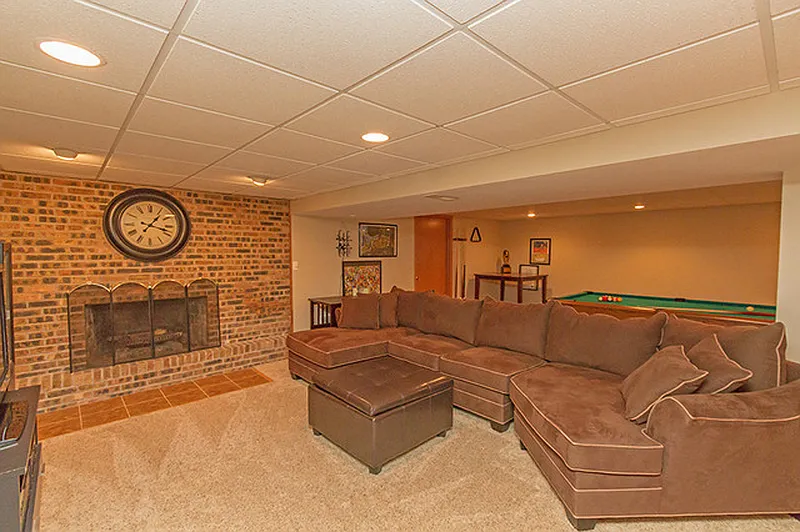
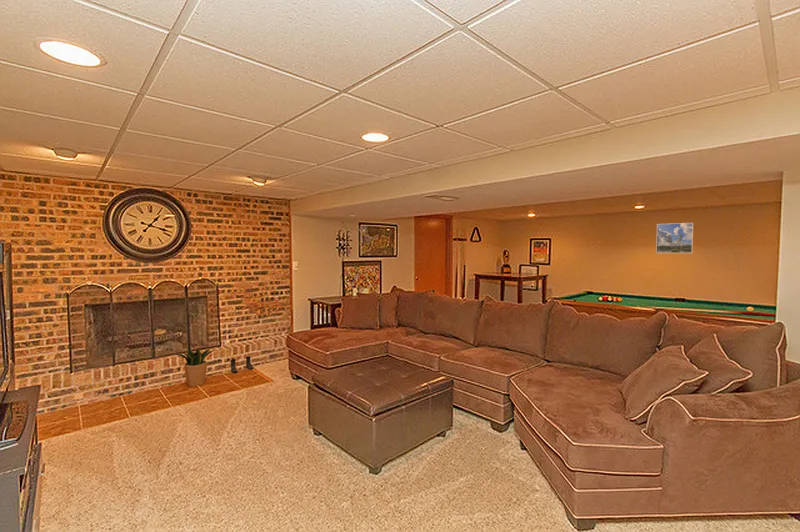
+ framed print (674, 238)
+ boots (246, 364)
+ potted plant (196, 366)
